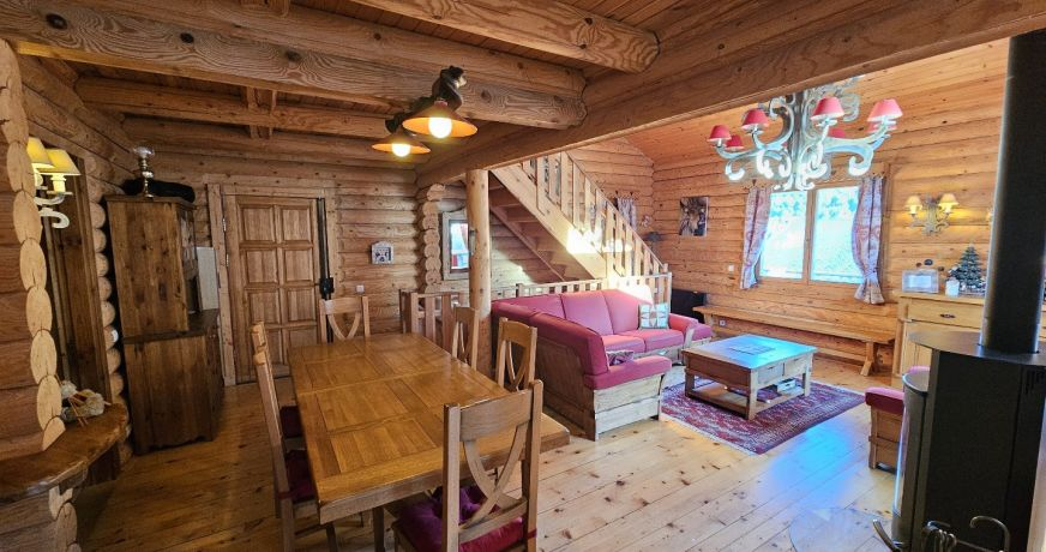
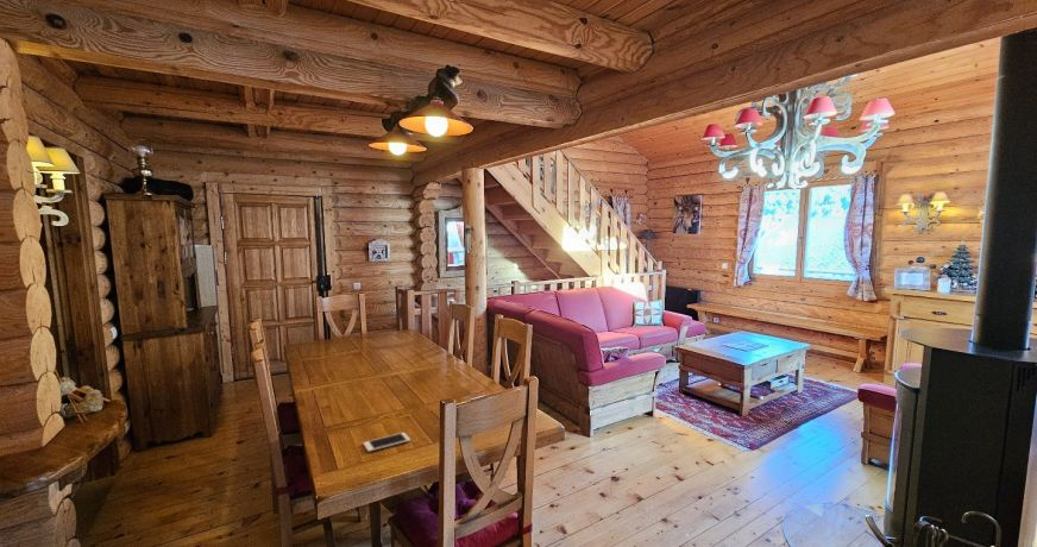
+ cell phone (386, 441)
